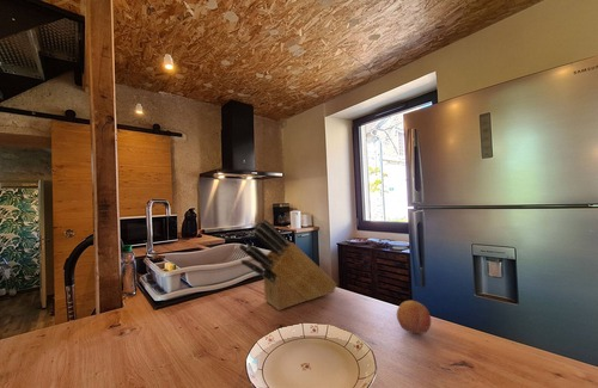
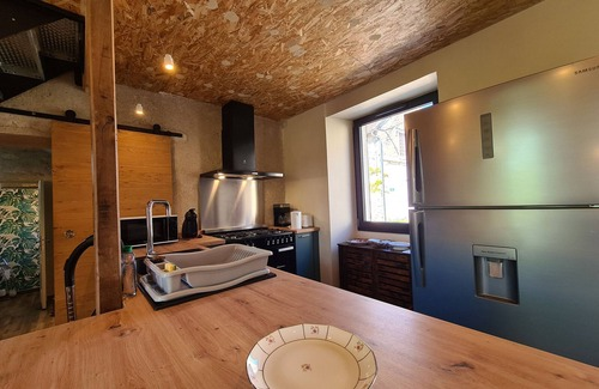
- knife block (288, 258)
- fruit (413, 316)
